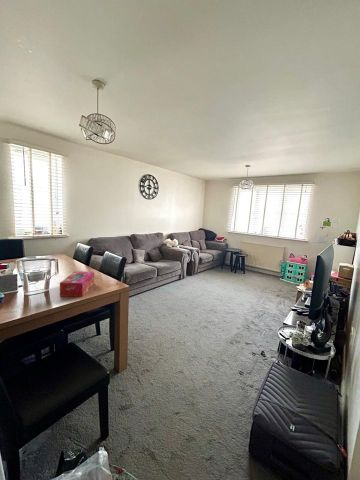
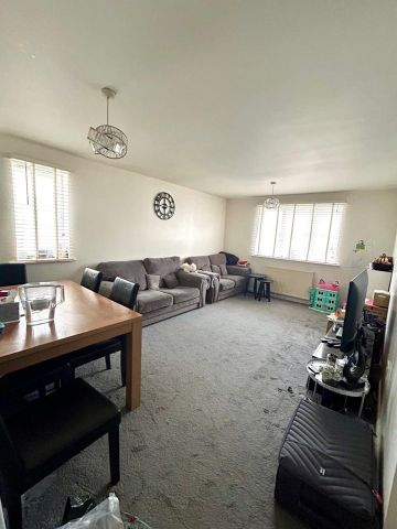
- tissue box (78, 283)
